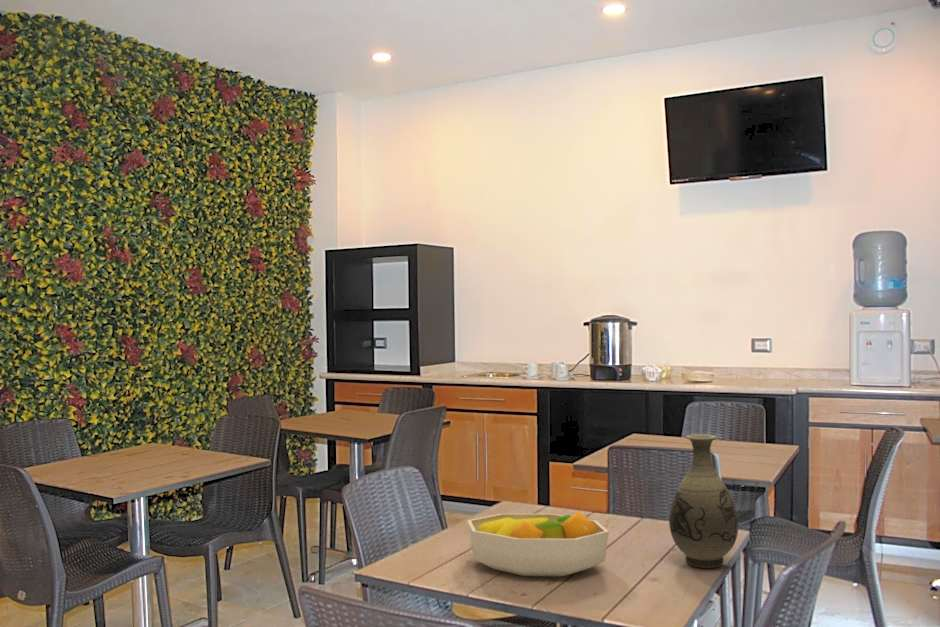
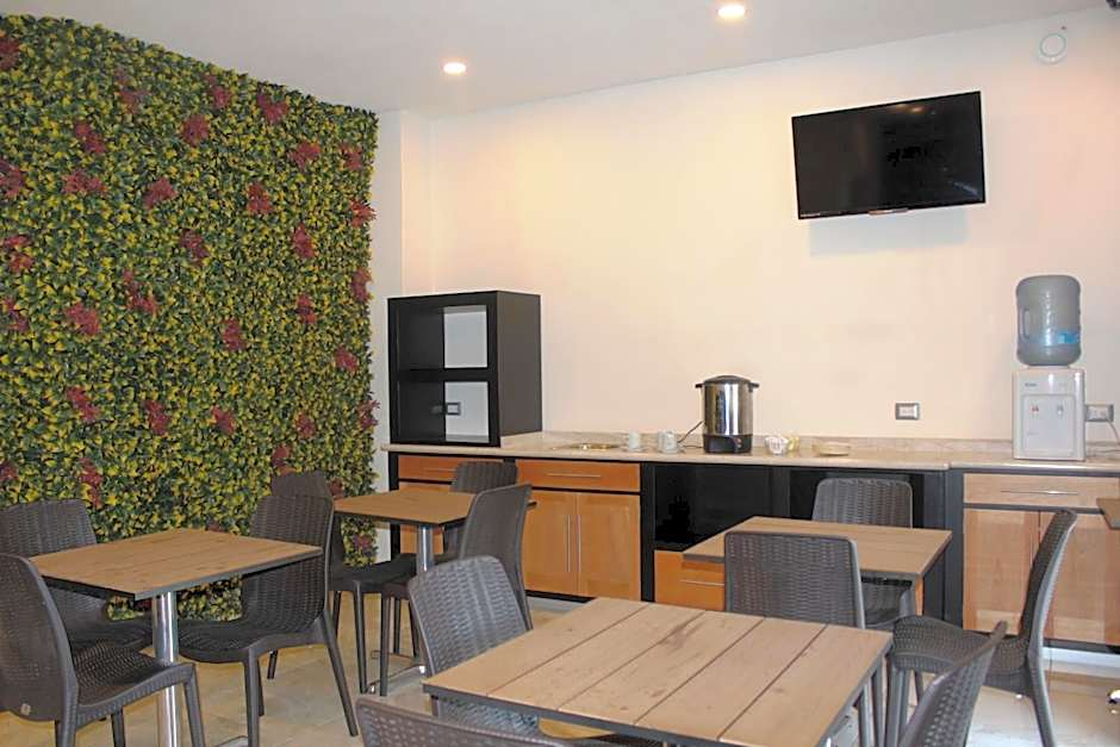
- vase (702, 499)
- fruit bowl (535, 536)
